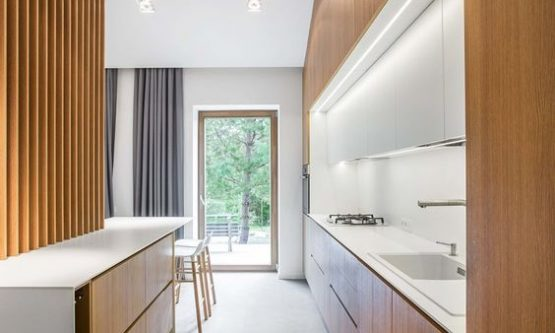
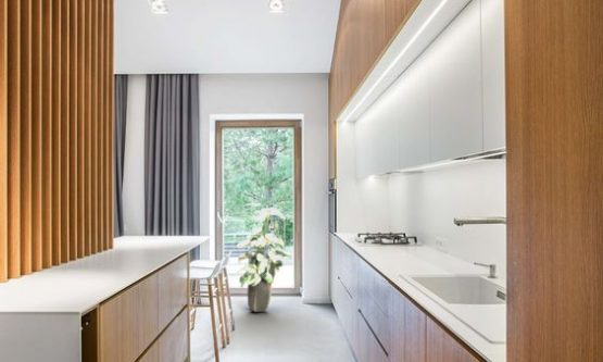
+ indoor plant (260, 255)
